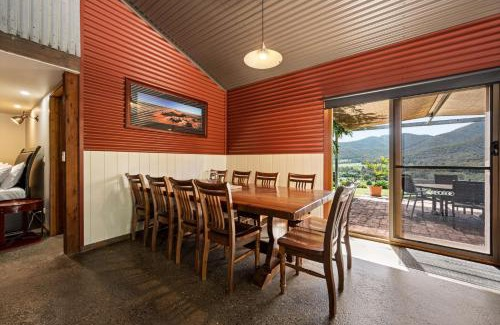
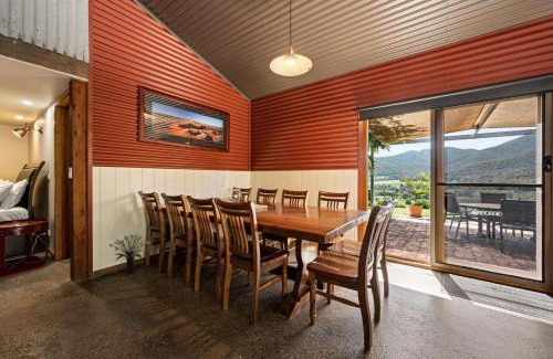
+ potted plant (131, 253)
